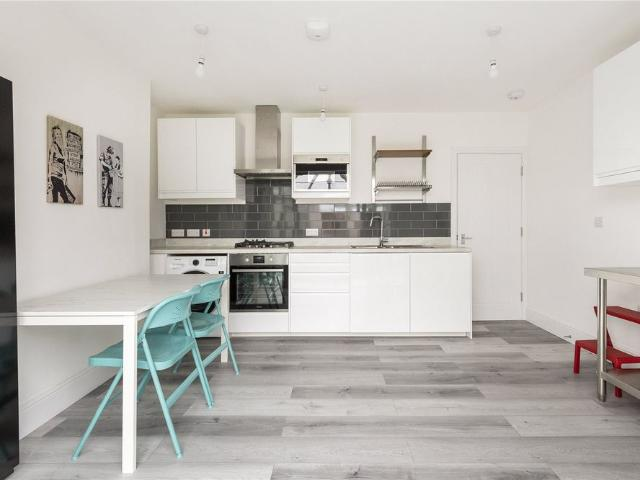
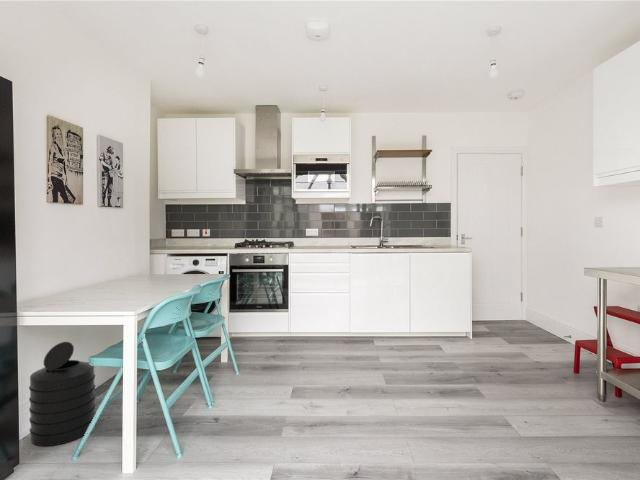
+ trash can (63, 387)
